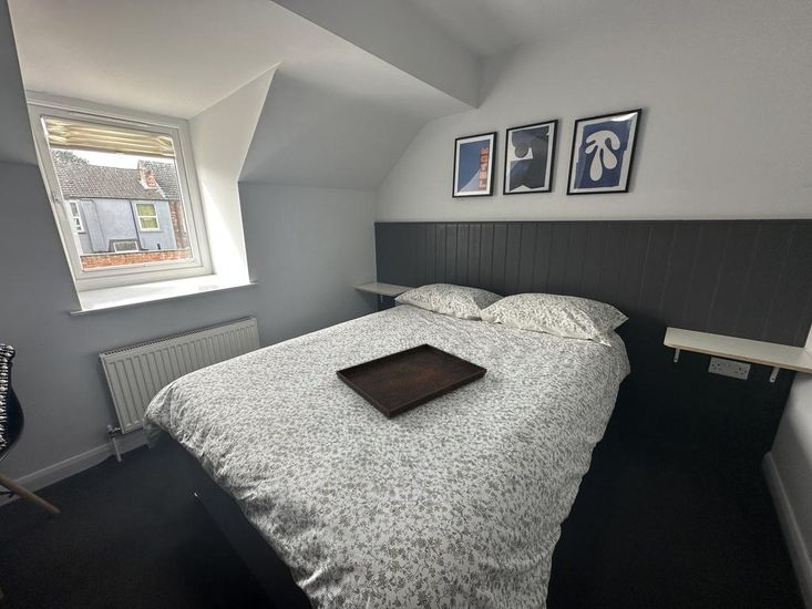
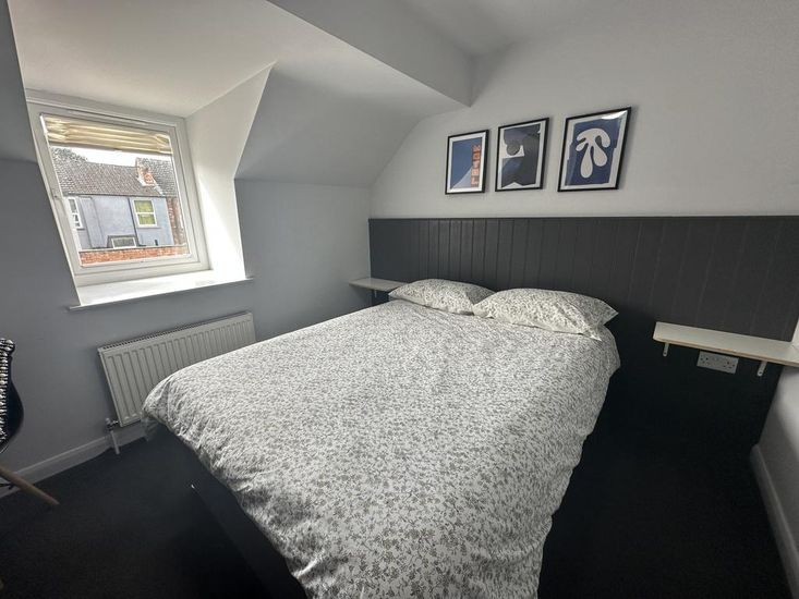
- serving tray (411, 373)
